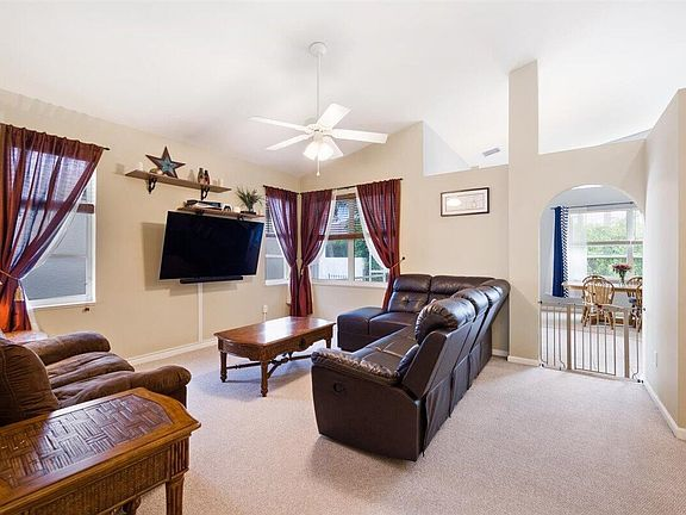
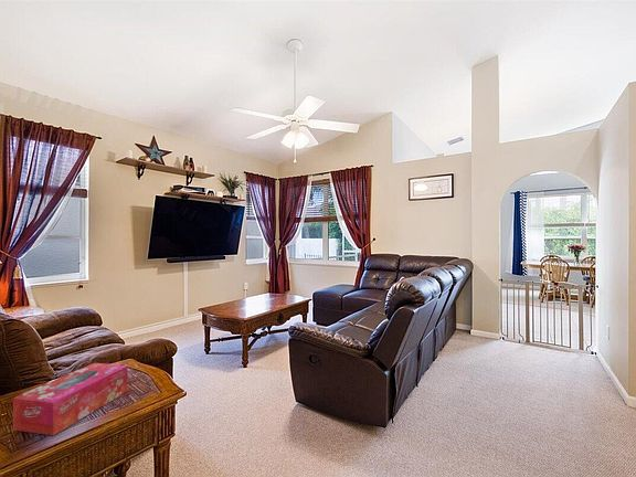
+ tissue box (76, 393)
